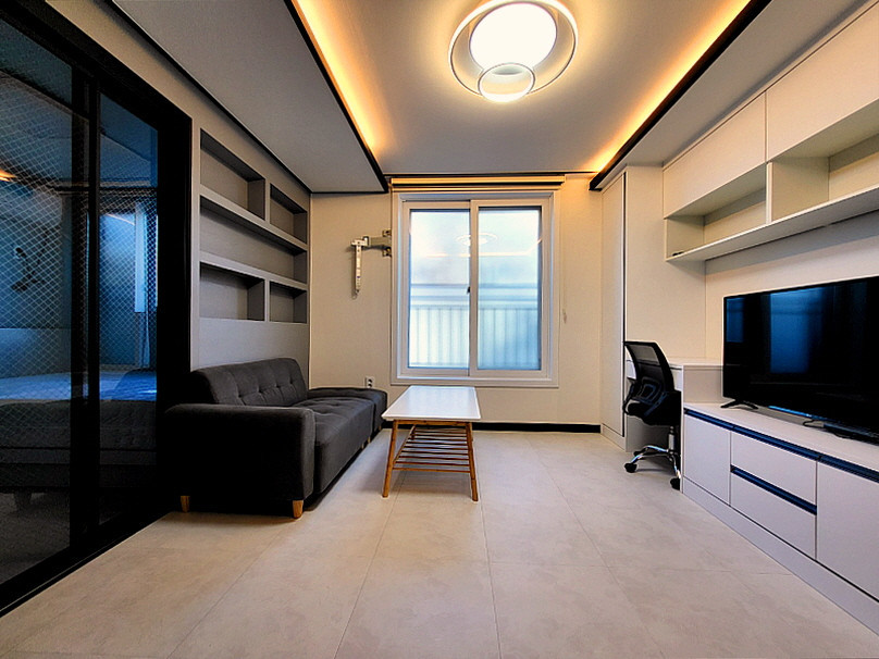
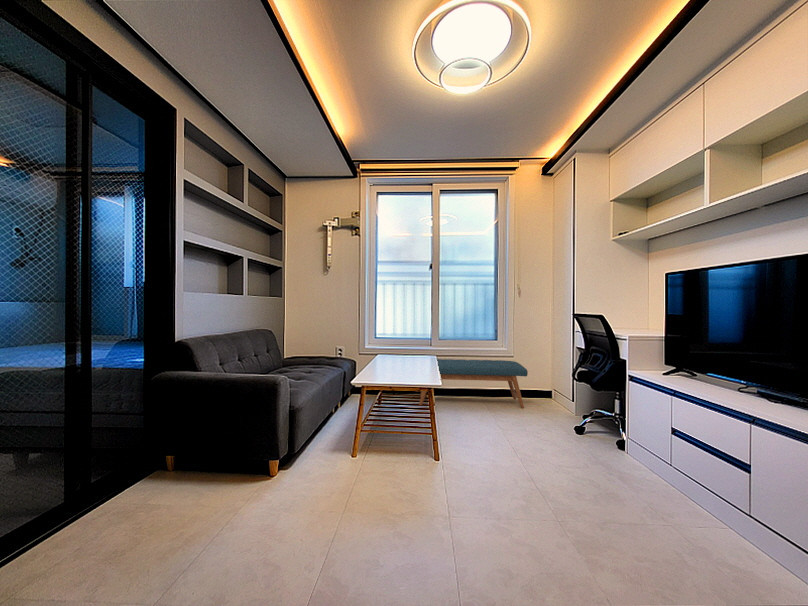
+ bench (469, 379)
